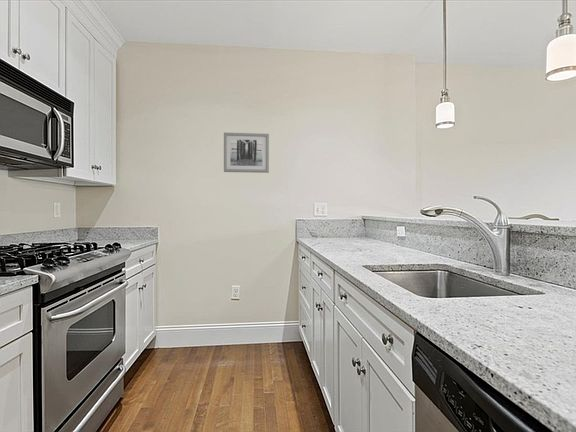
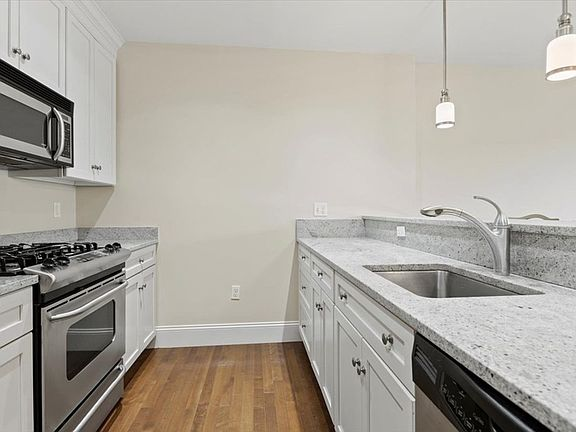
- wall art (246, 152)
